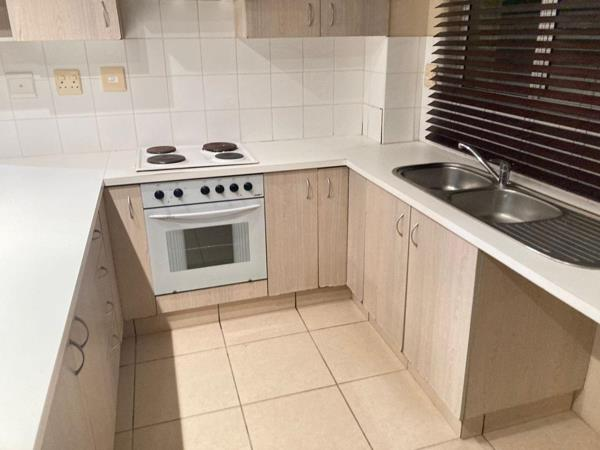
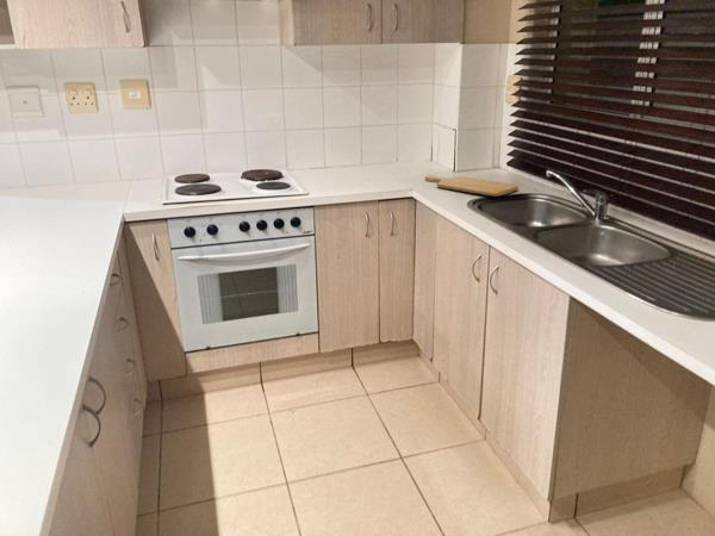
+ chopping board (465, 183)
